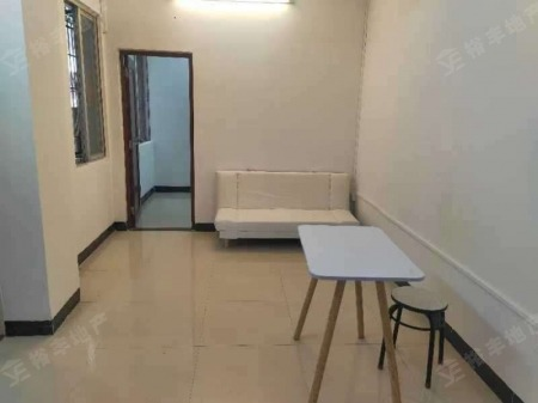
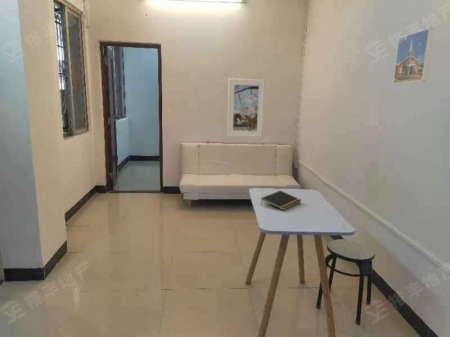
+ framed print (245, 108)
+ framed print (412, 58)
+ notepad (281, 199)
